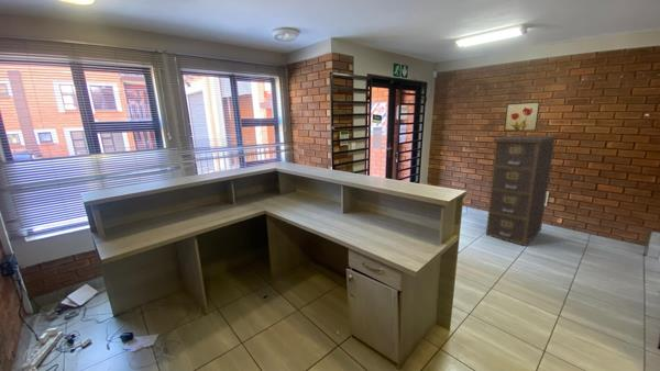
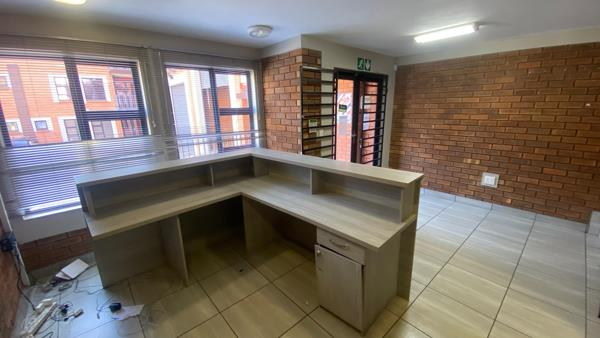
- wall art (520, 116)
- filing cabinet (519, 187)
